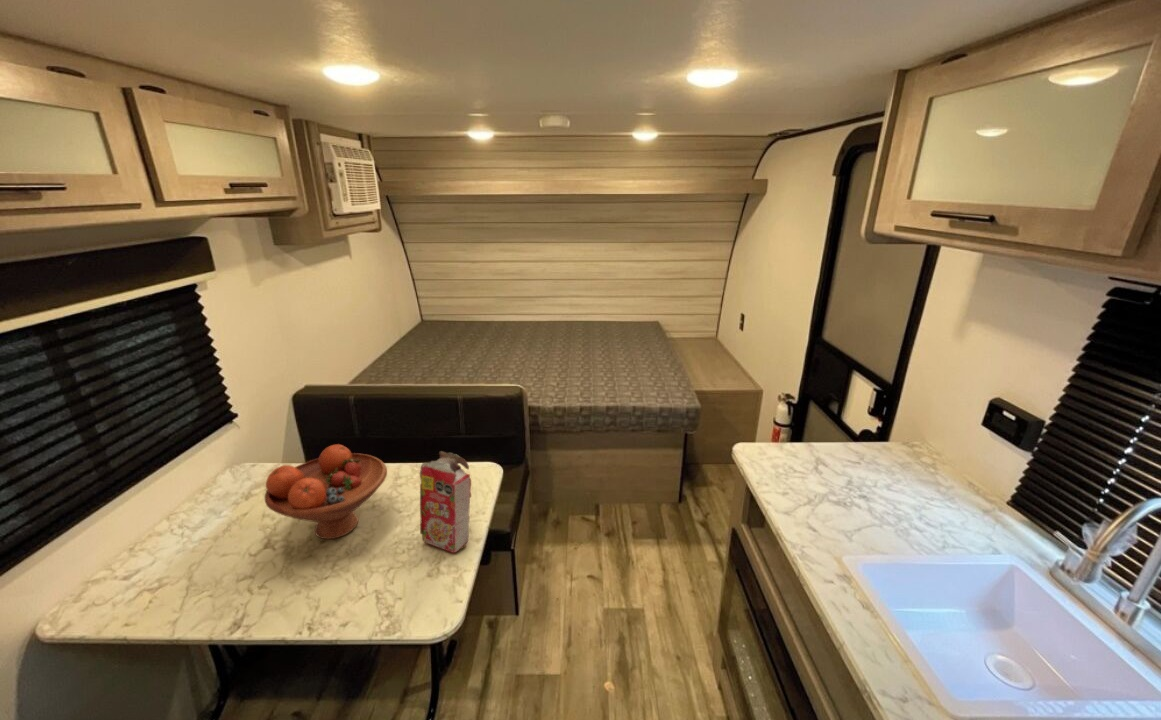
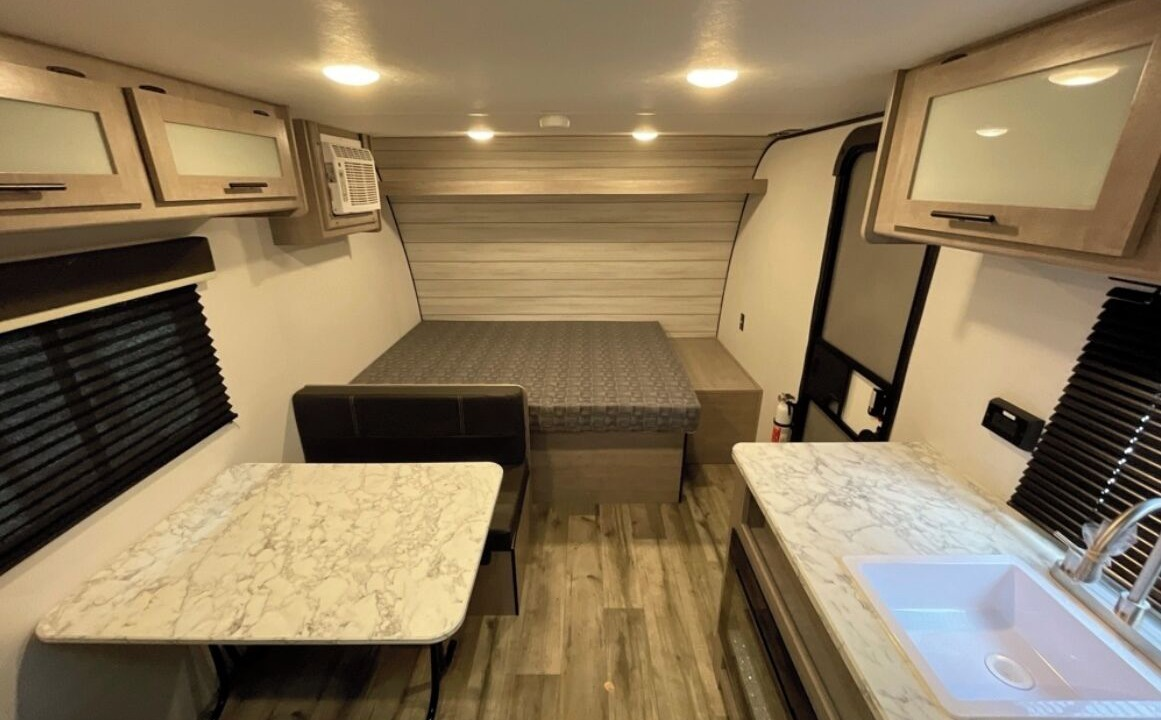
- fruit bowl (331, 494)
- cereal box (444, 500)
